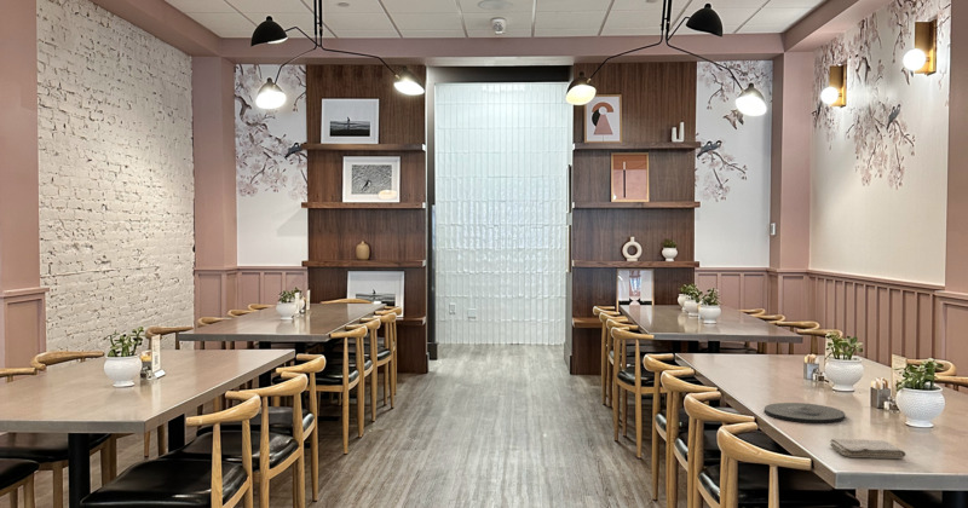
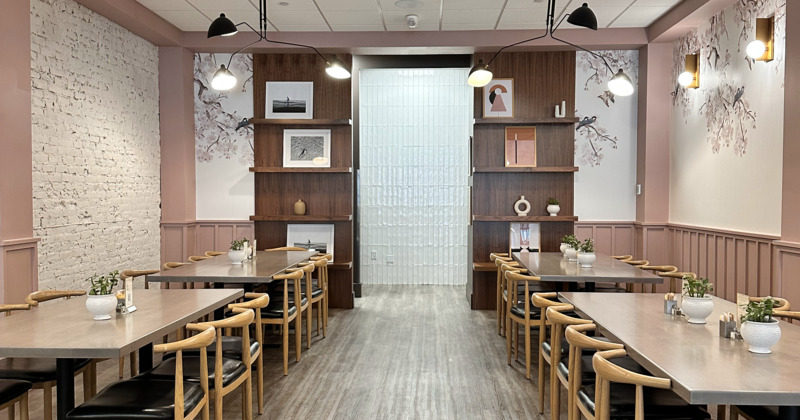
- plate (803, 410)
- washcloth (865, 448)
